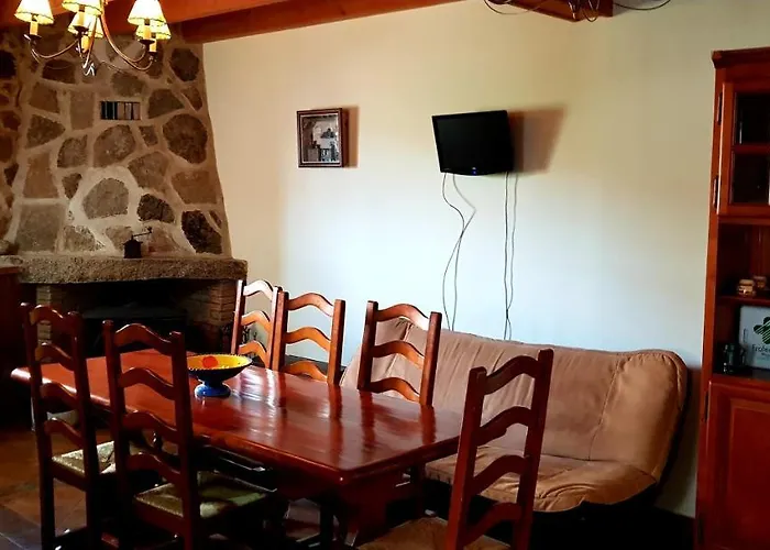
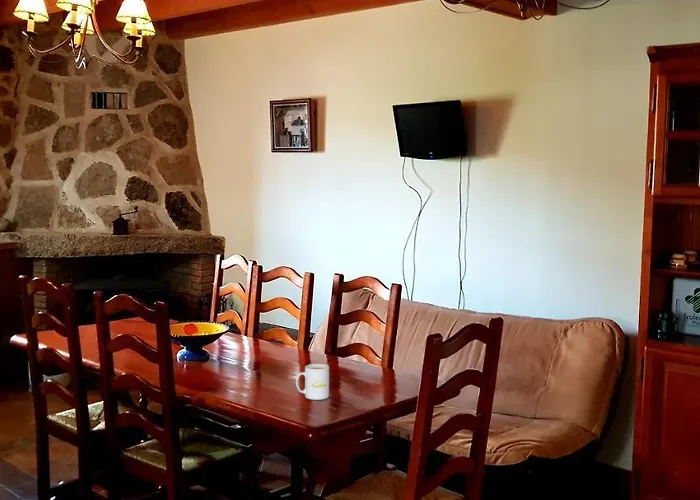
+ mug (312, 382)
